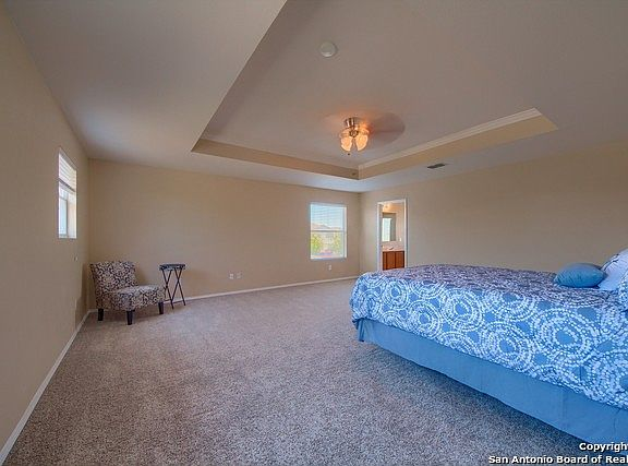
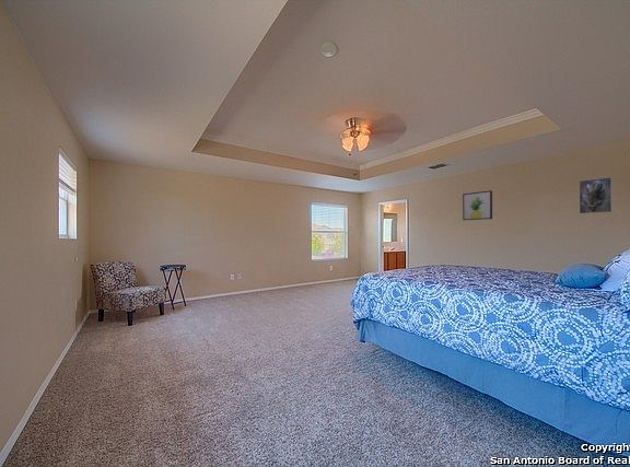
+ wall art (477, 206)
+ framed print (595, 196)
